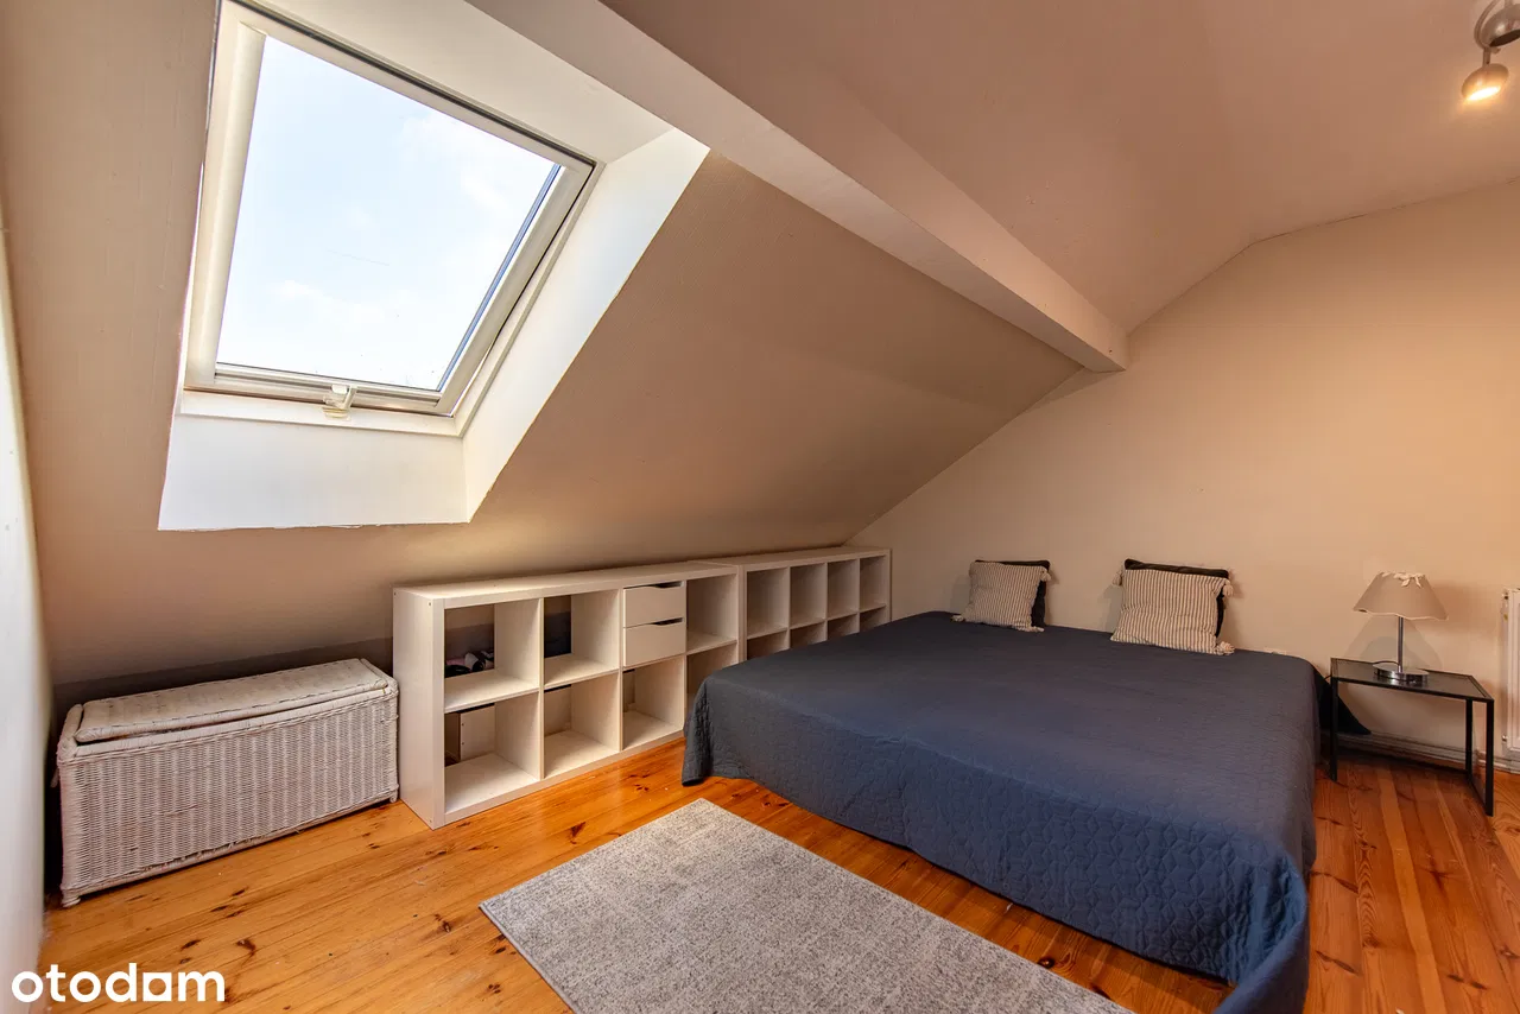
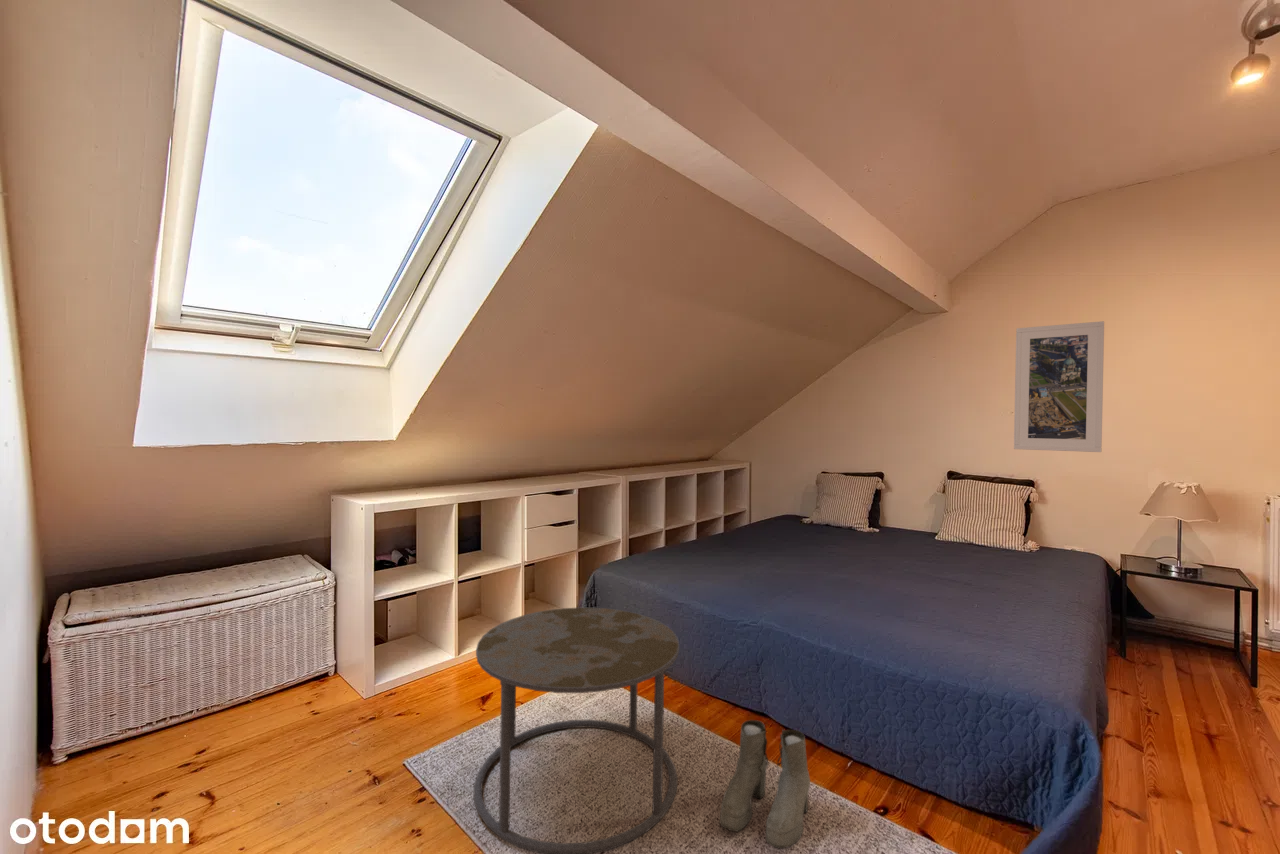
+ boots (765, 776)
+ side table (578, 720)
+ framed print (1057, 387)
